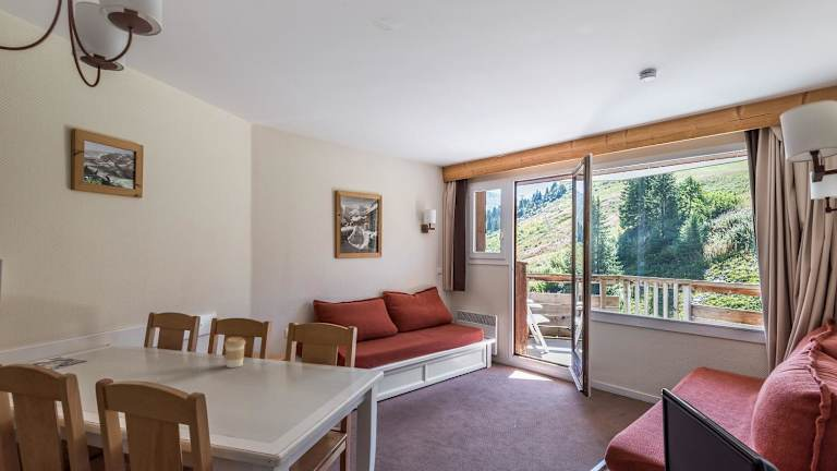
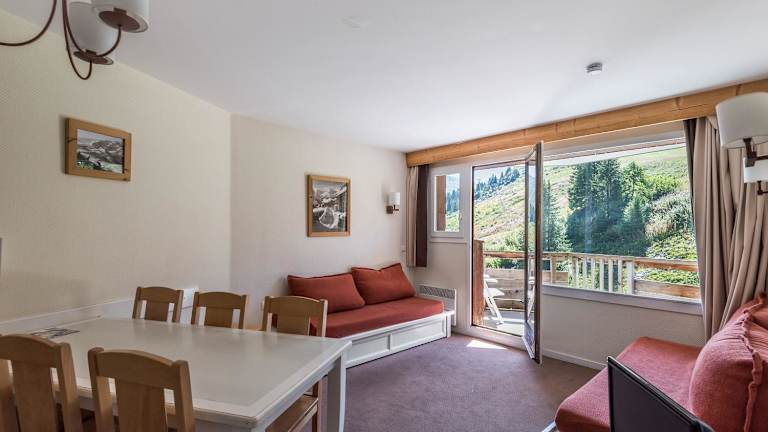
- coffee cup (234, 351)
